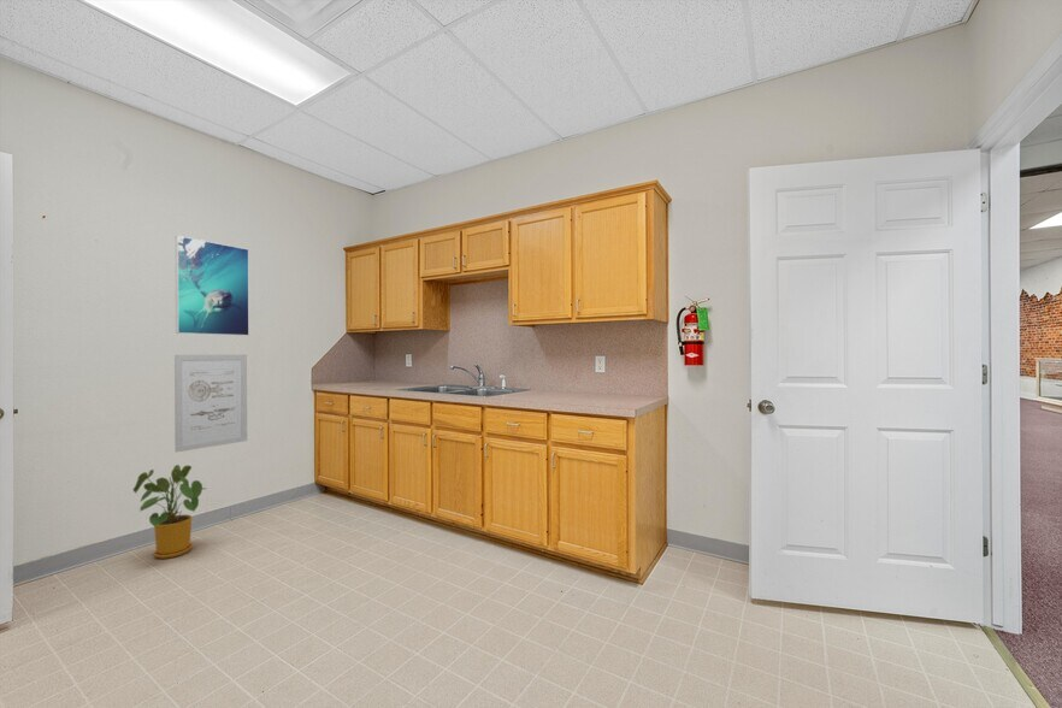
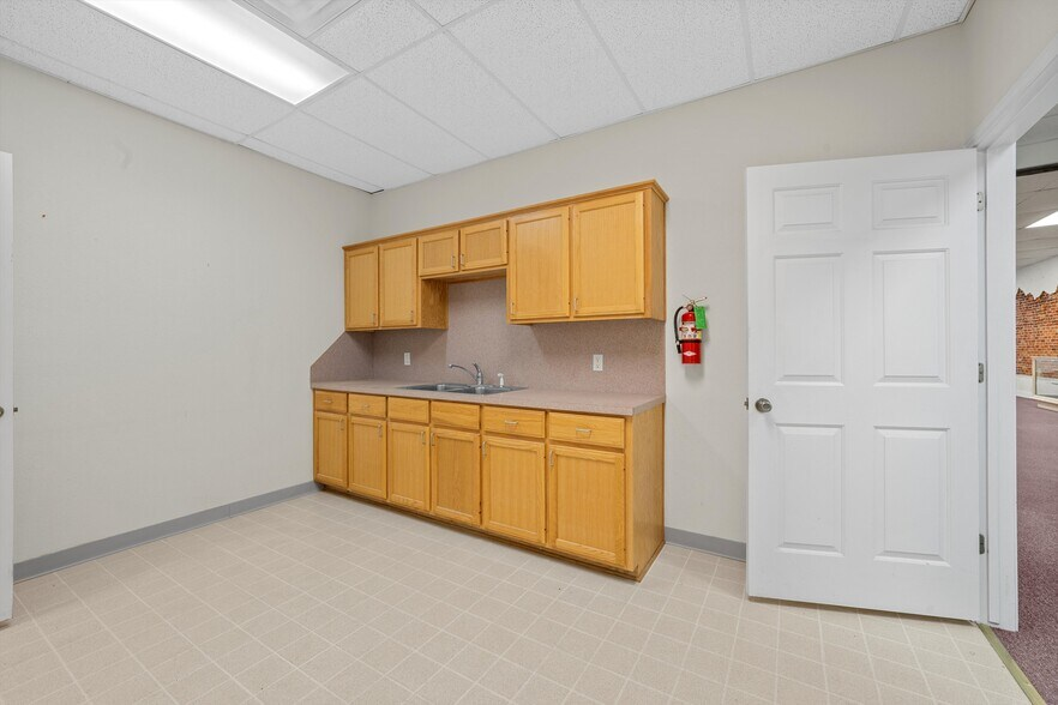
- house plant (169, 512)
- wall art (213, 400)
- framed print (214, 288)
